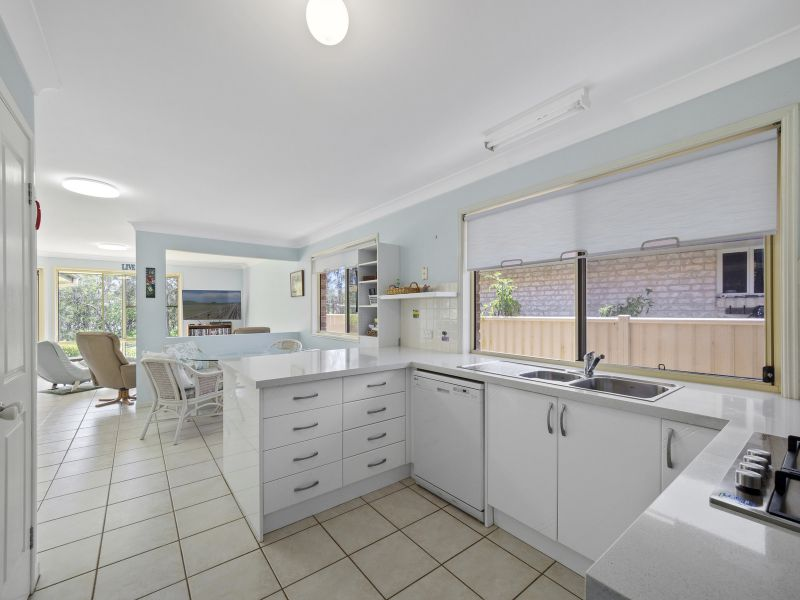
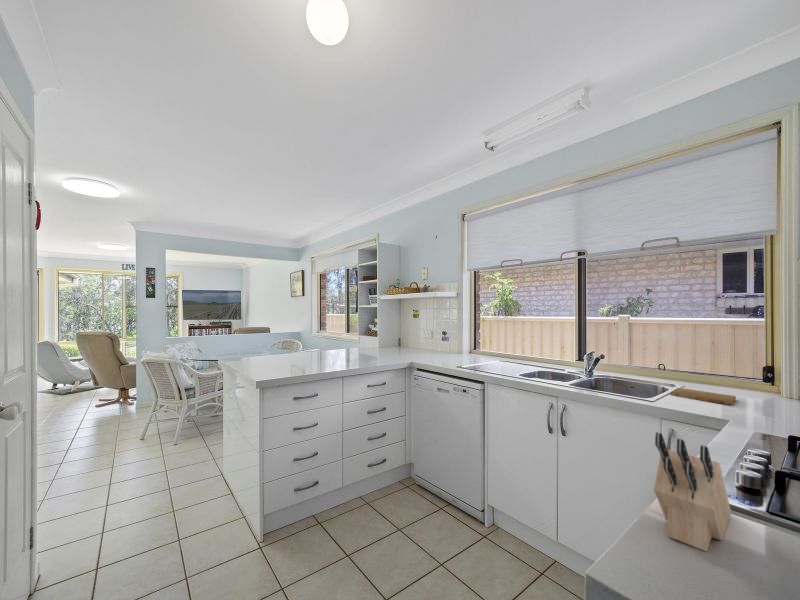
+ cutting board (702, 395)
+ knife block (692, 477)
